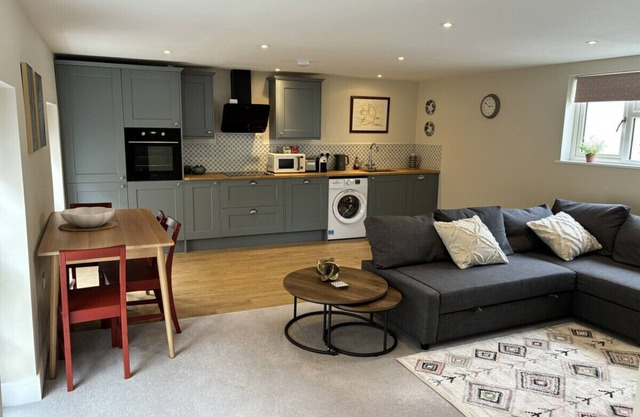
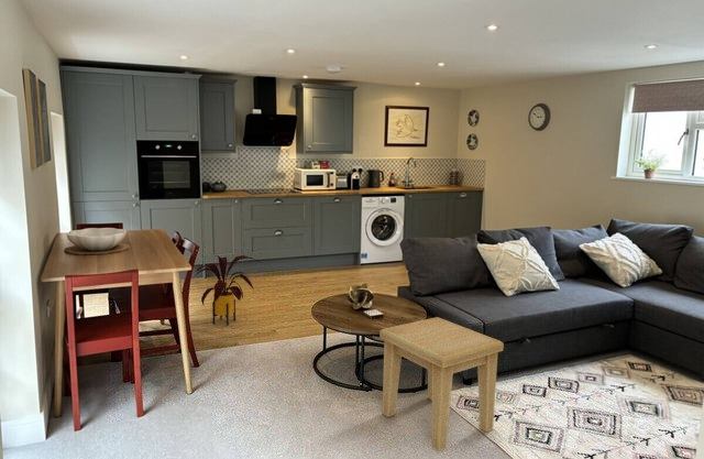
+ side table (438, 379)
+ house plant (227, 287)
